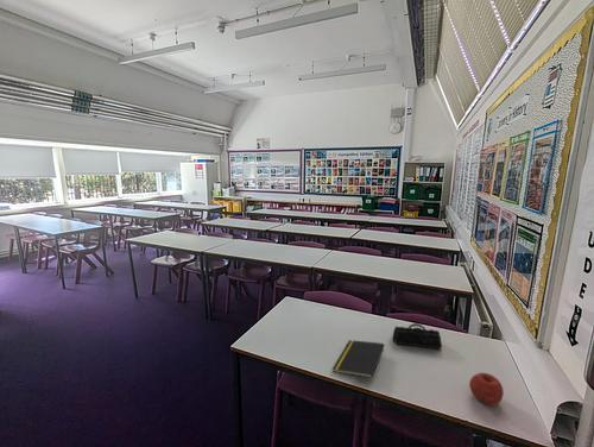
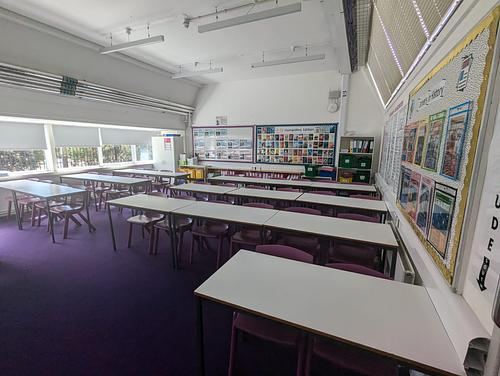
- notepad (359, 357)
- fruit (487, 386)
- pencil case (417, 333)
